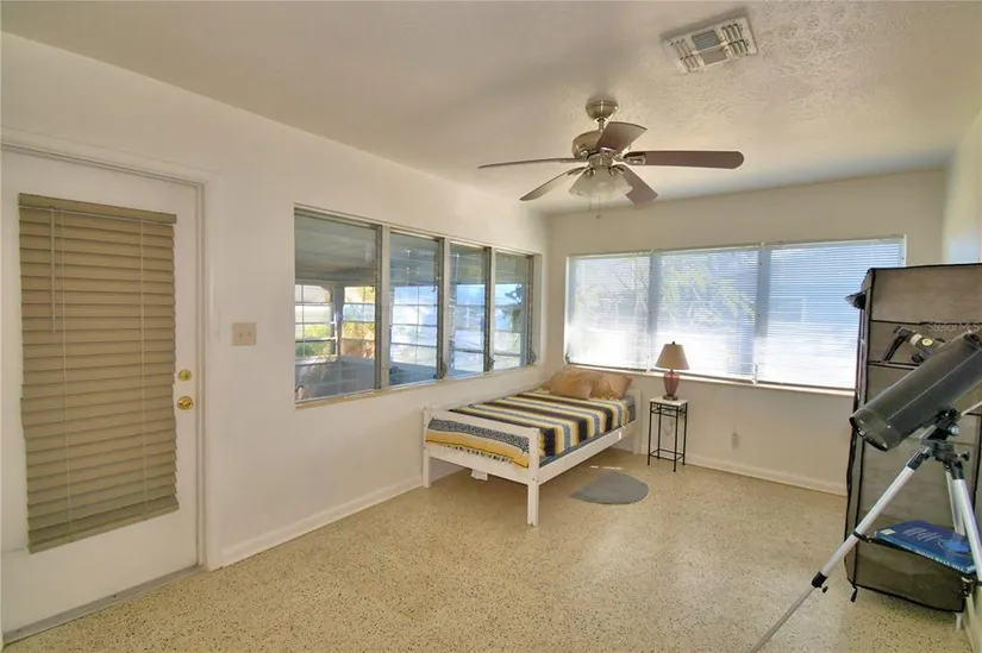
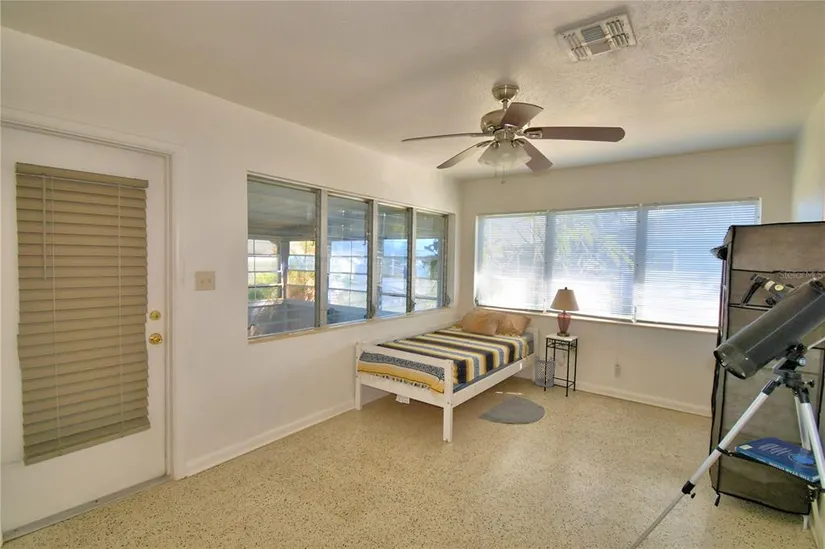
+ wastebasket (544, 370)
